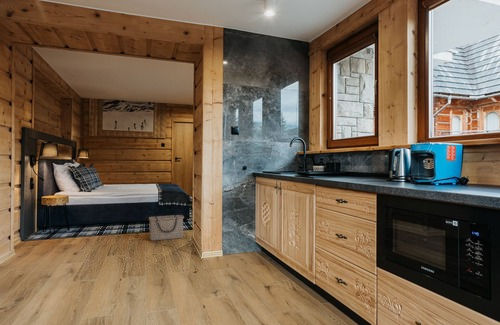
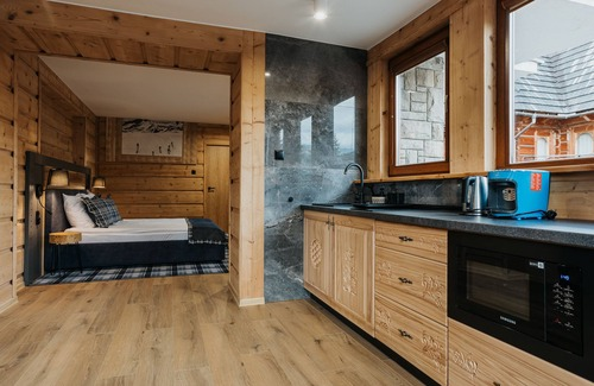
- basket (166, 227)
